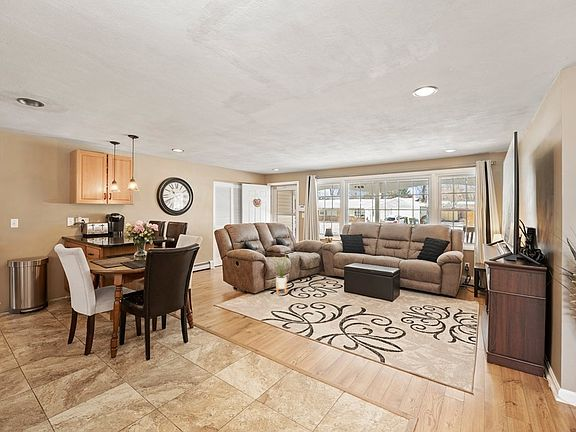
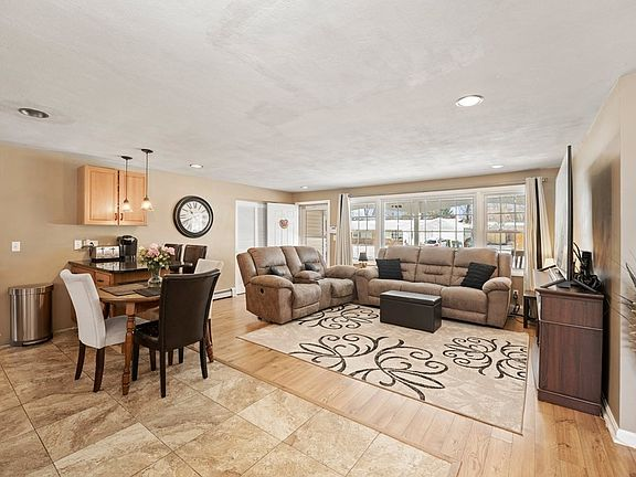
- house plant (281, 272)
